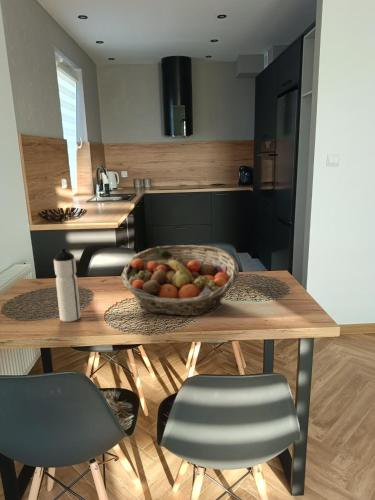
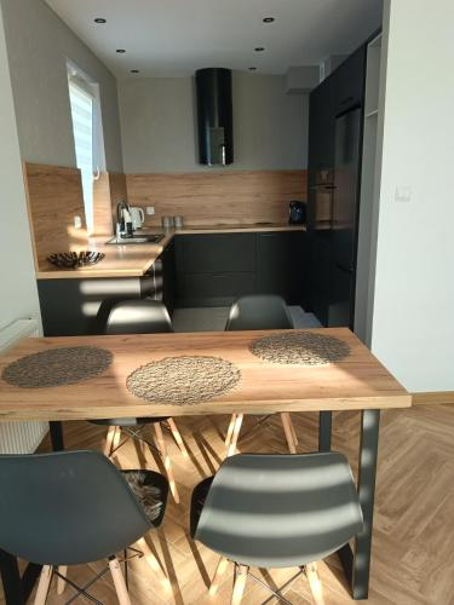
- water bottle (67, 284)
- fruit basket (179, 278)
